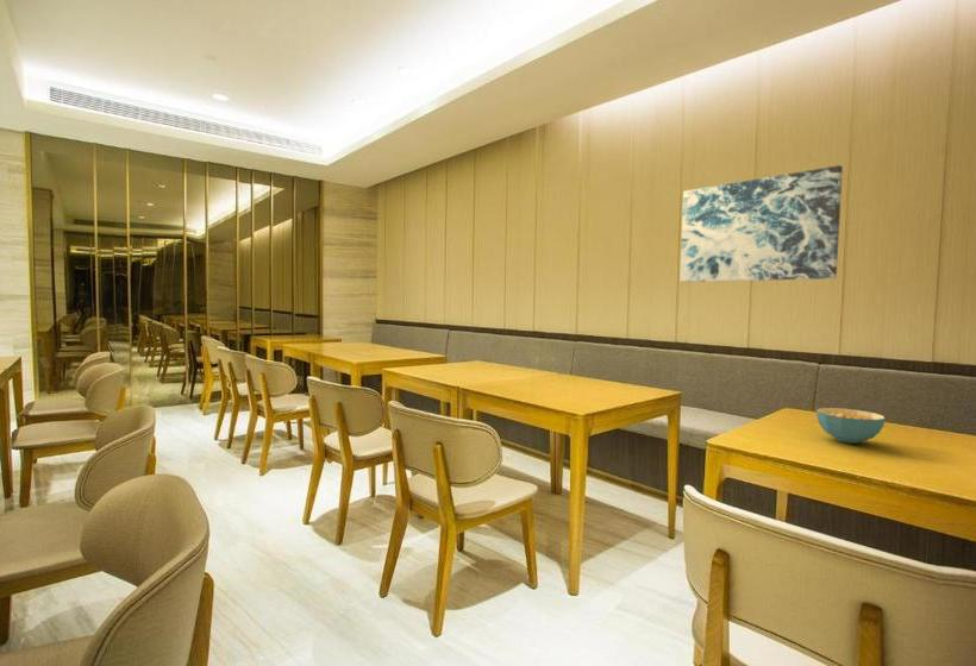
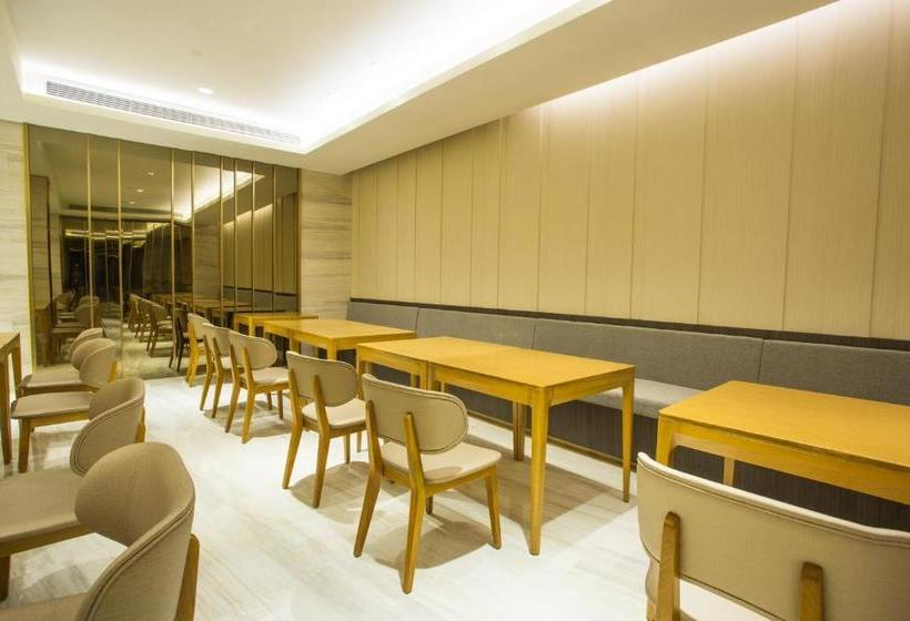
- wall art (752, 230)
- cereal bowl (849, 427)
